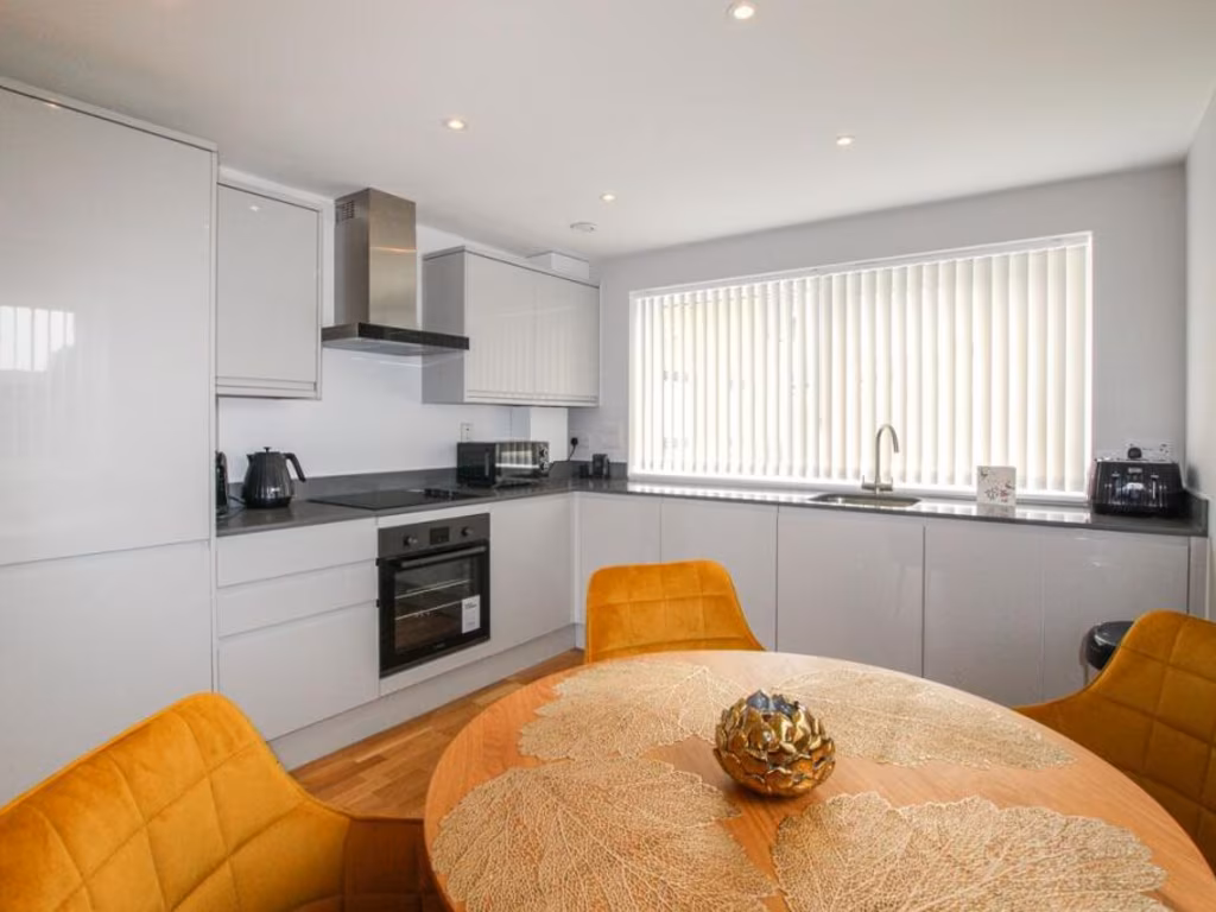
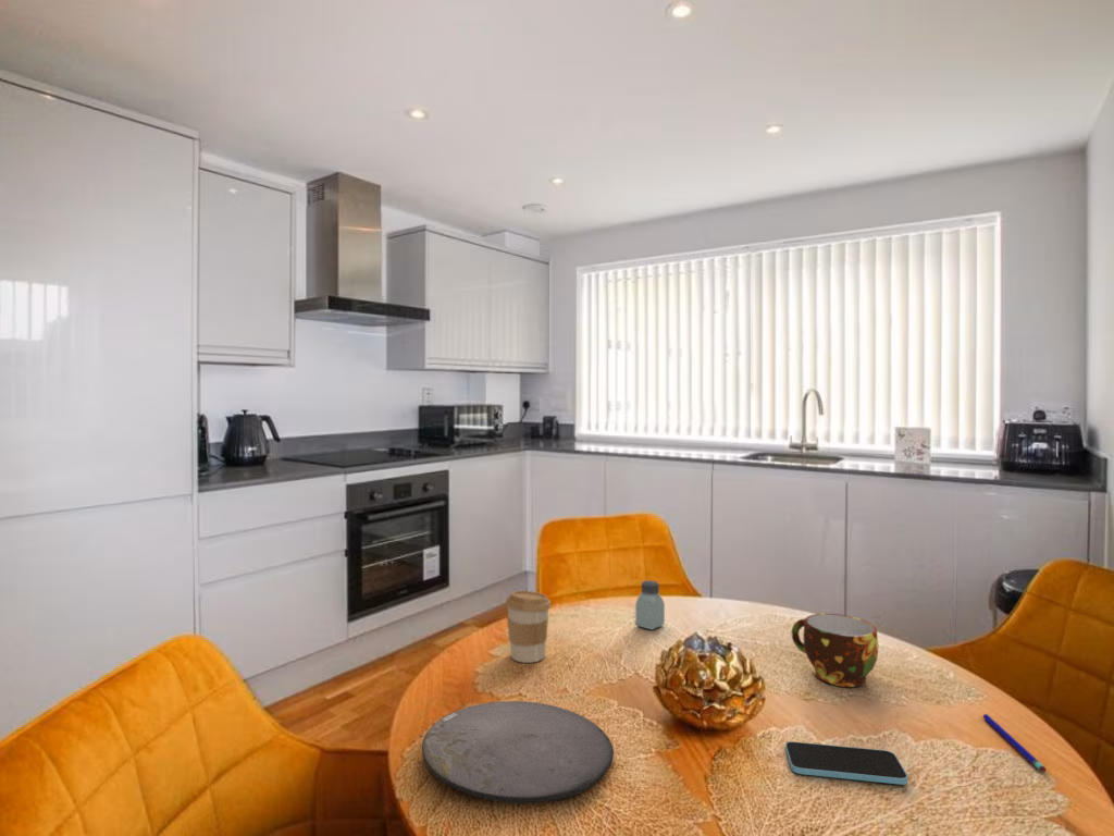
+ saltshaker (649, 603)
+ plate (518, 745)
+ cup (834, 650)
+ pen (1012, 740)
+ coffee cup (528, 624)
+ smartphone (843, 761)
